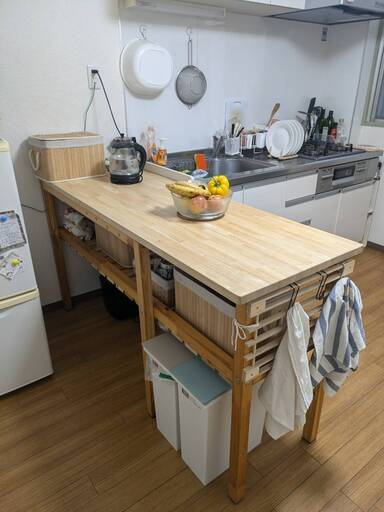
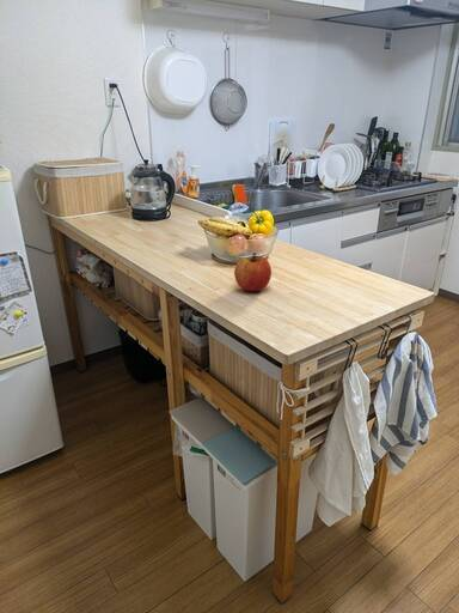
+ apple (252, 271)
